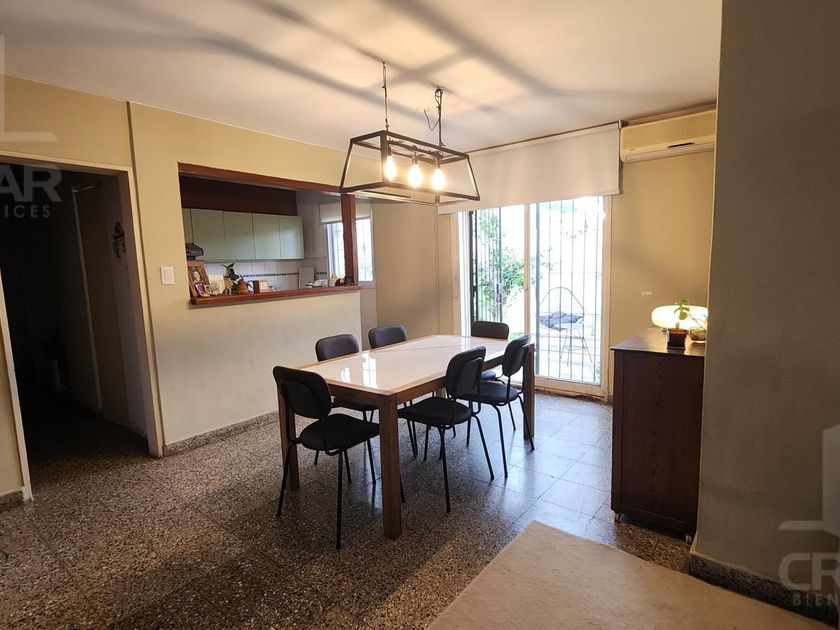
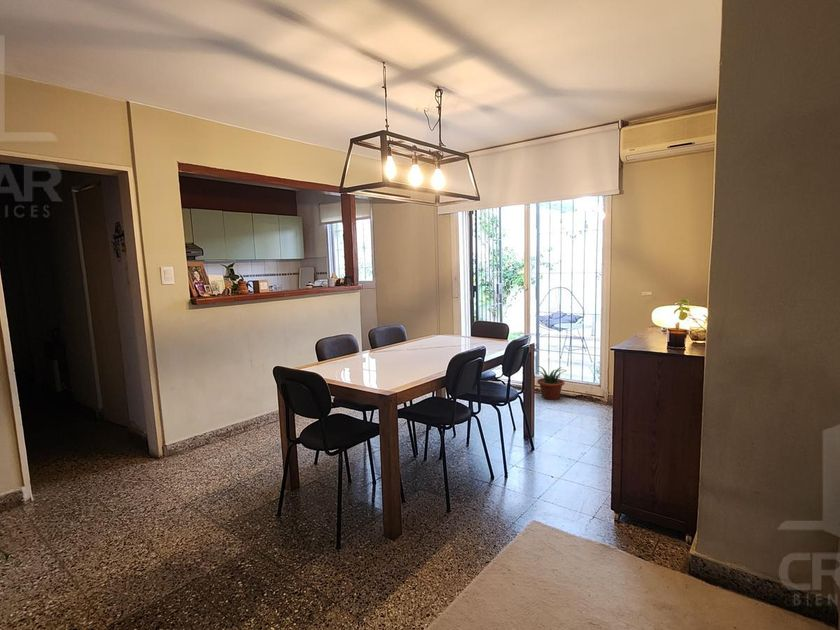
+ potted plant (551, 382)
